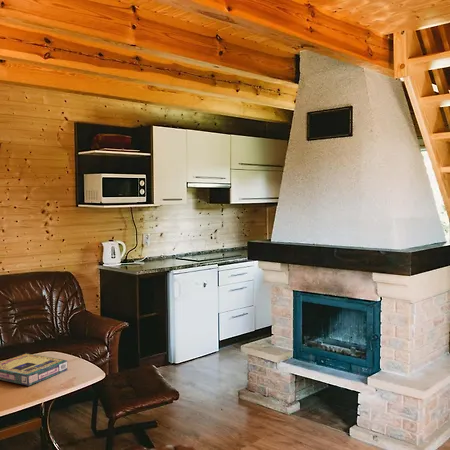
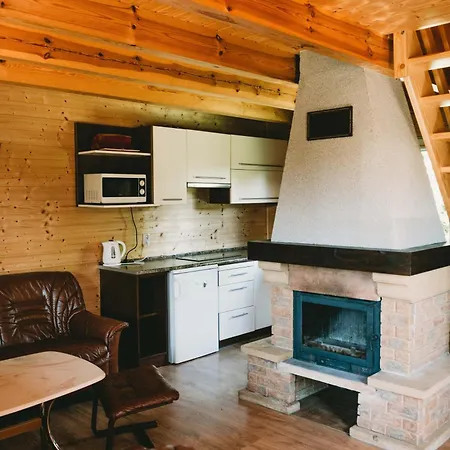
- video game box (27, 368)
